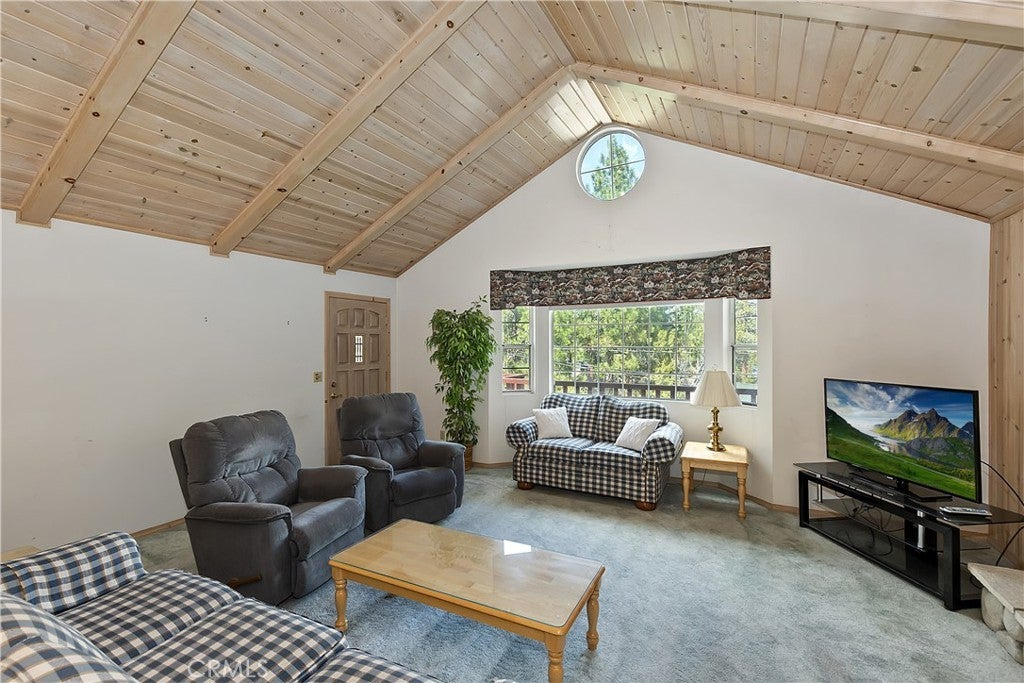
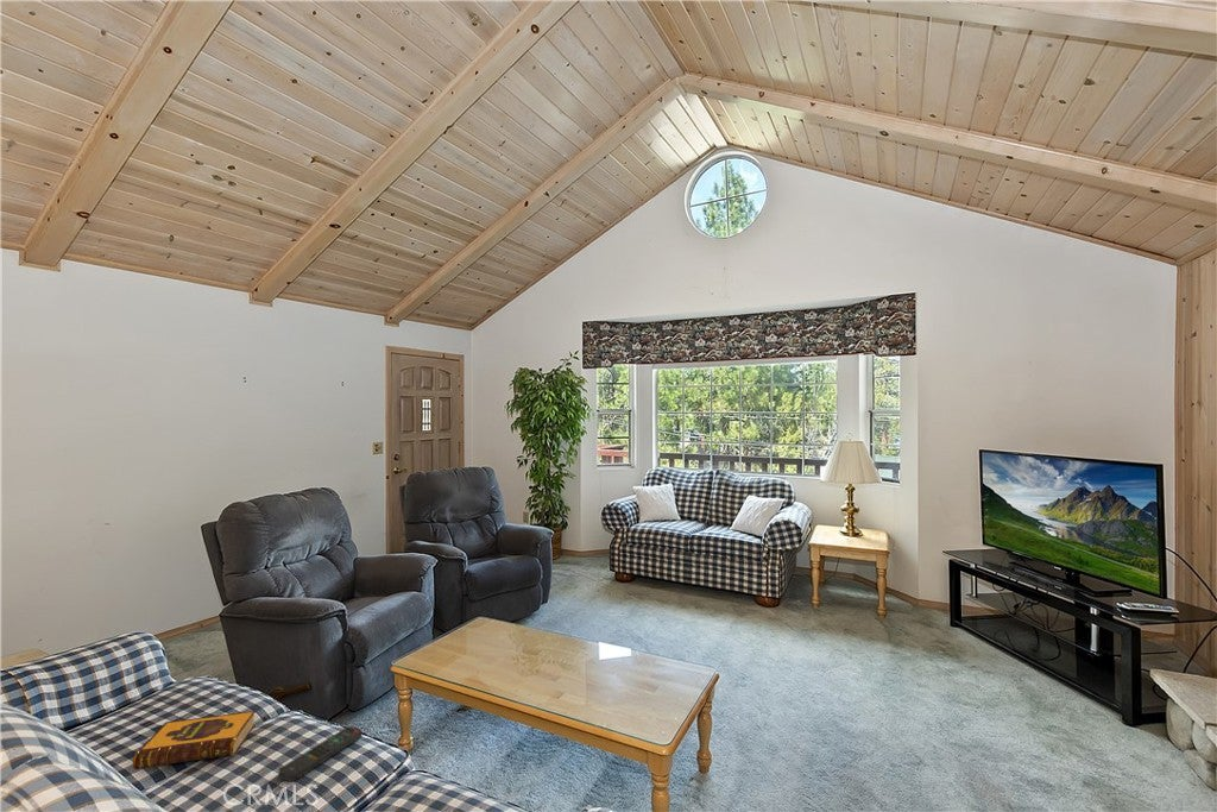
+ hardback book (197, 739)
+ remote control (322, 751)
